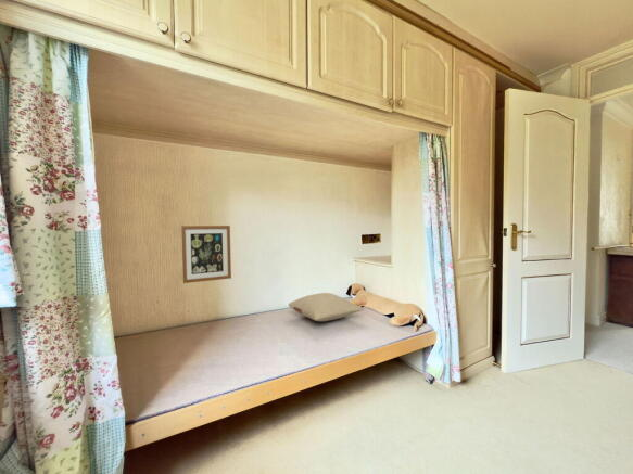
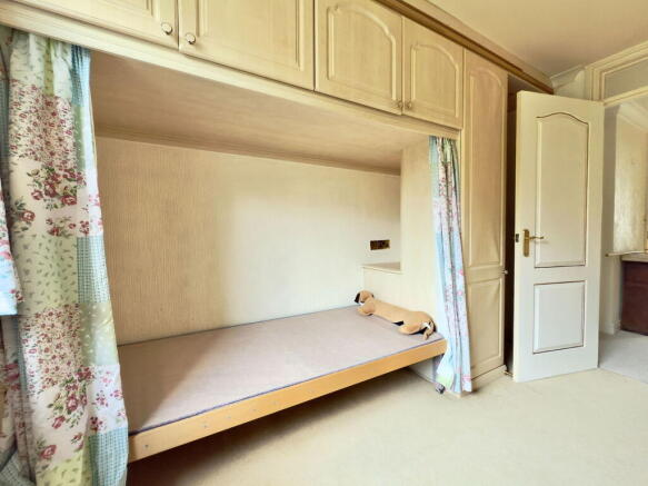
- pillow (325, 306)
- wall art (207, 253)
